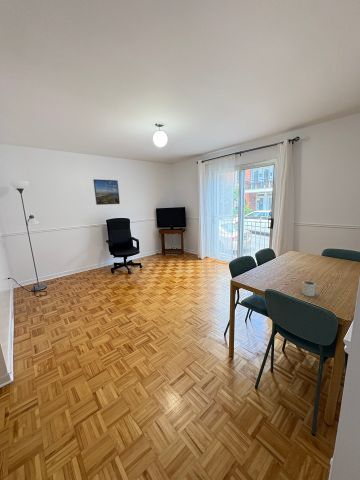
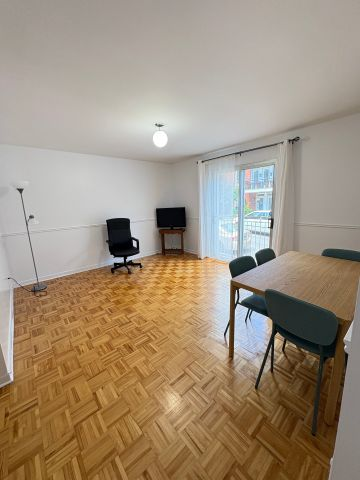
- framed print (107, 192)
- cup (311, 288)
